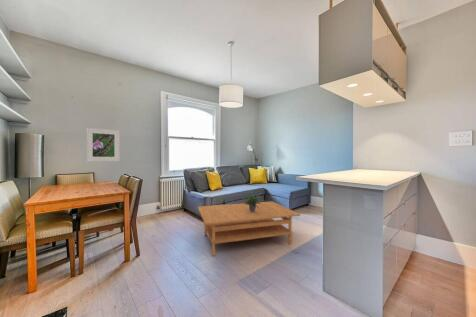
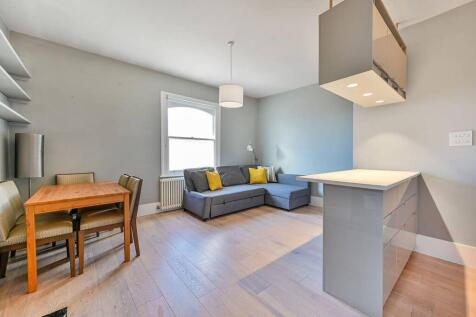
- coffee table (245, 224)
- potted plant (251, 198)
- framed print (103, 145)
